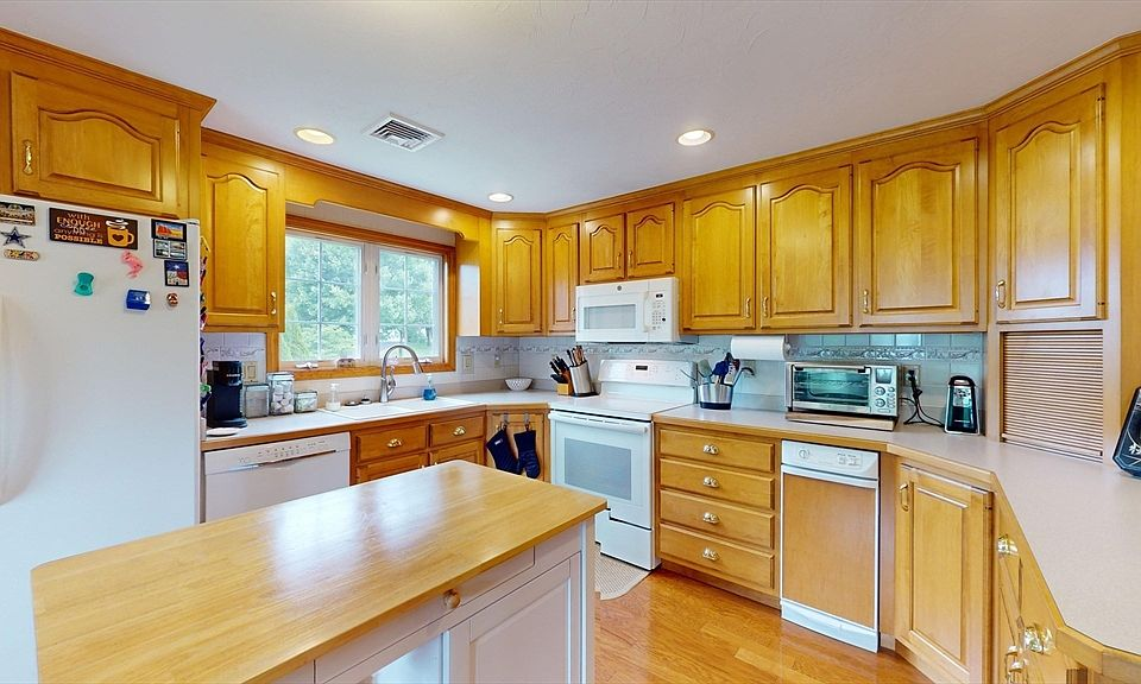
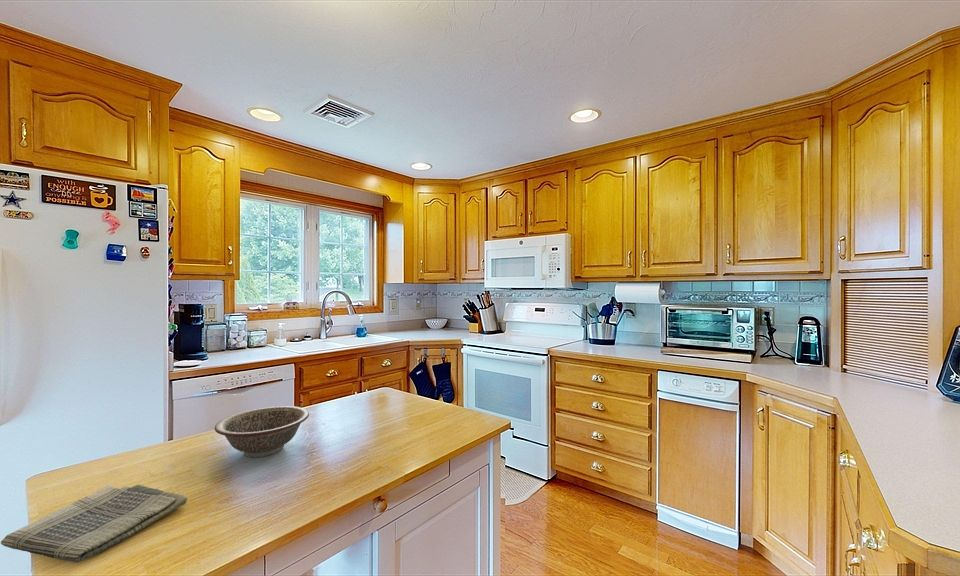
+ dish towel (104, 515)
+ decorative bowl (264, 434)
